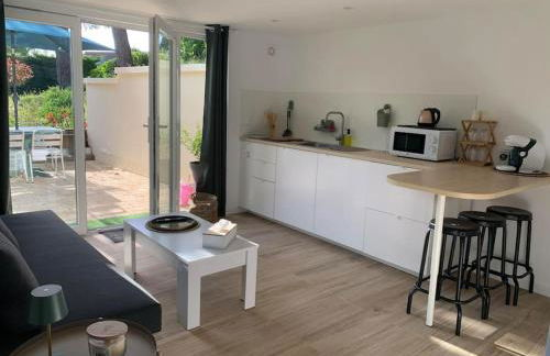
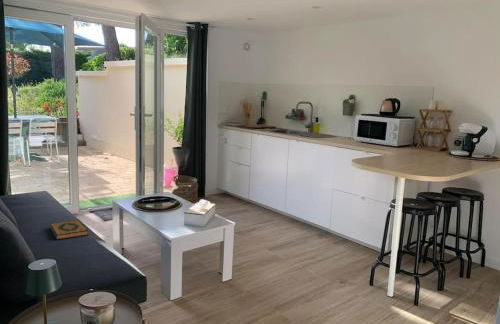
+ hardback book (68, 229)
